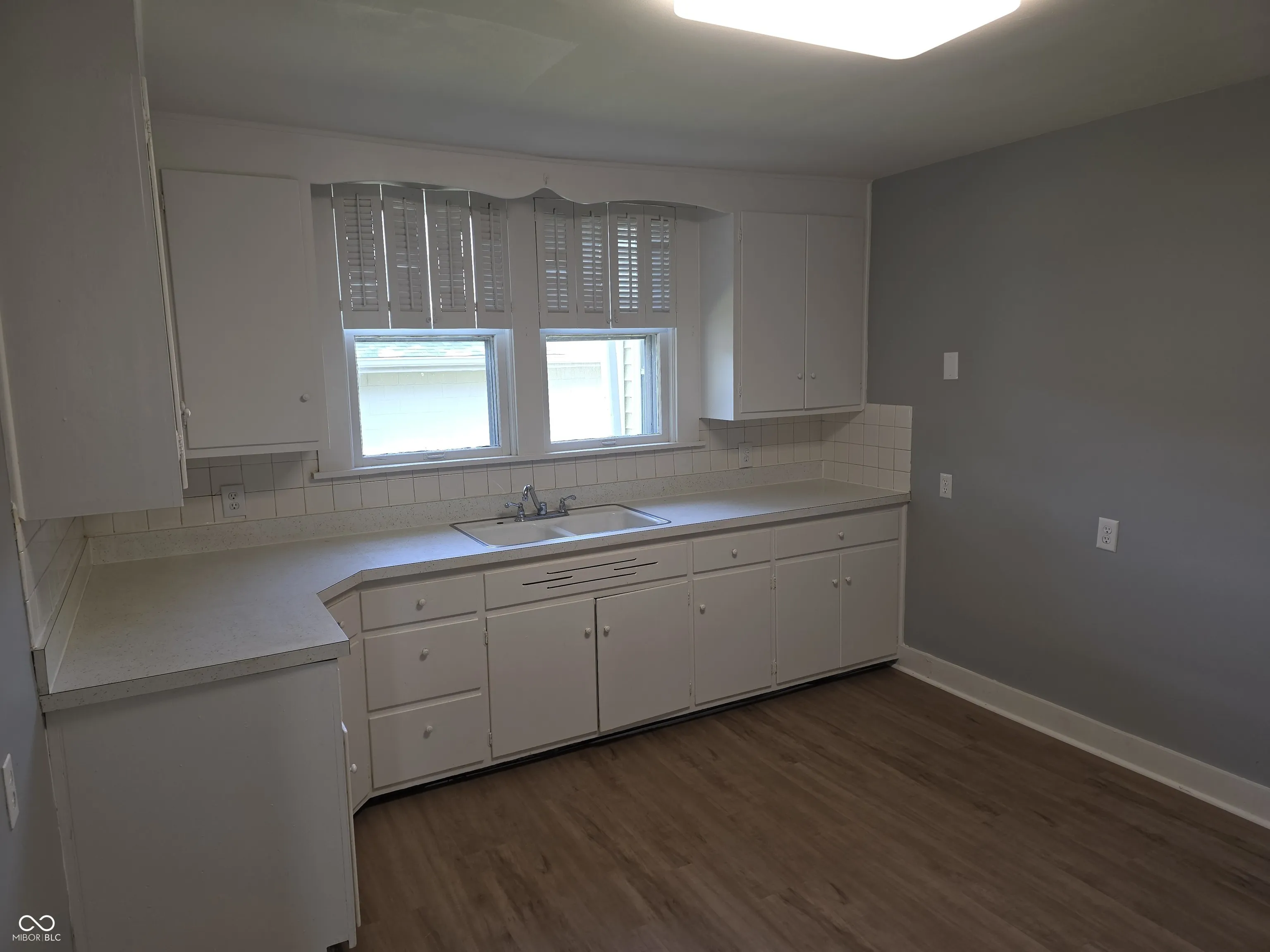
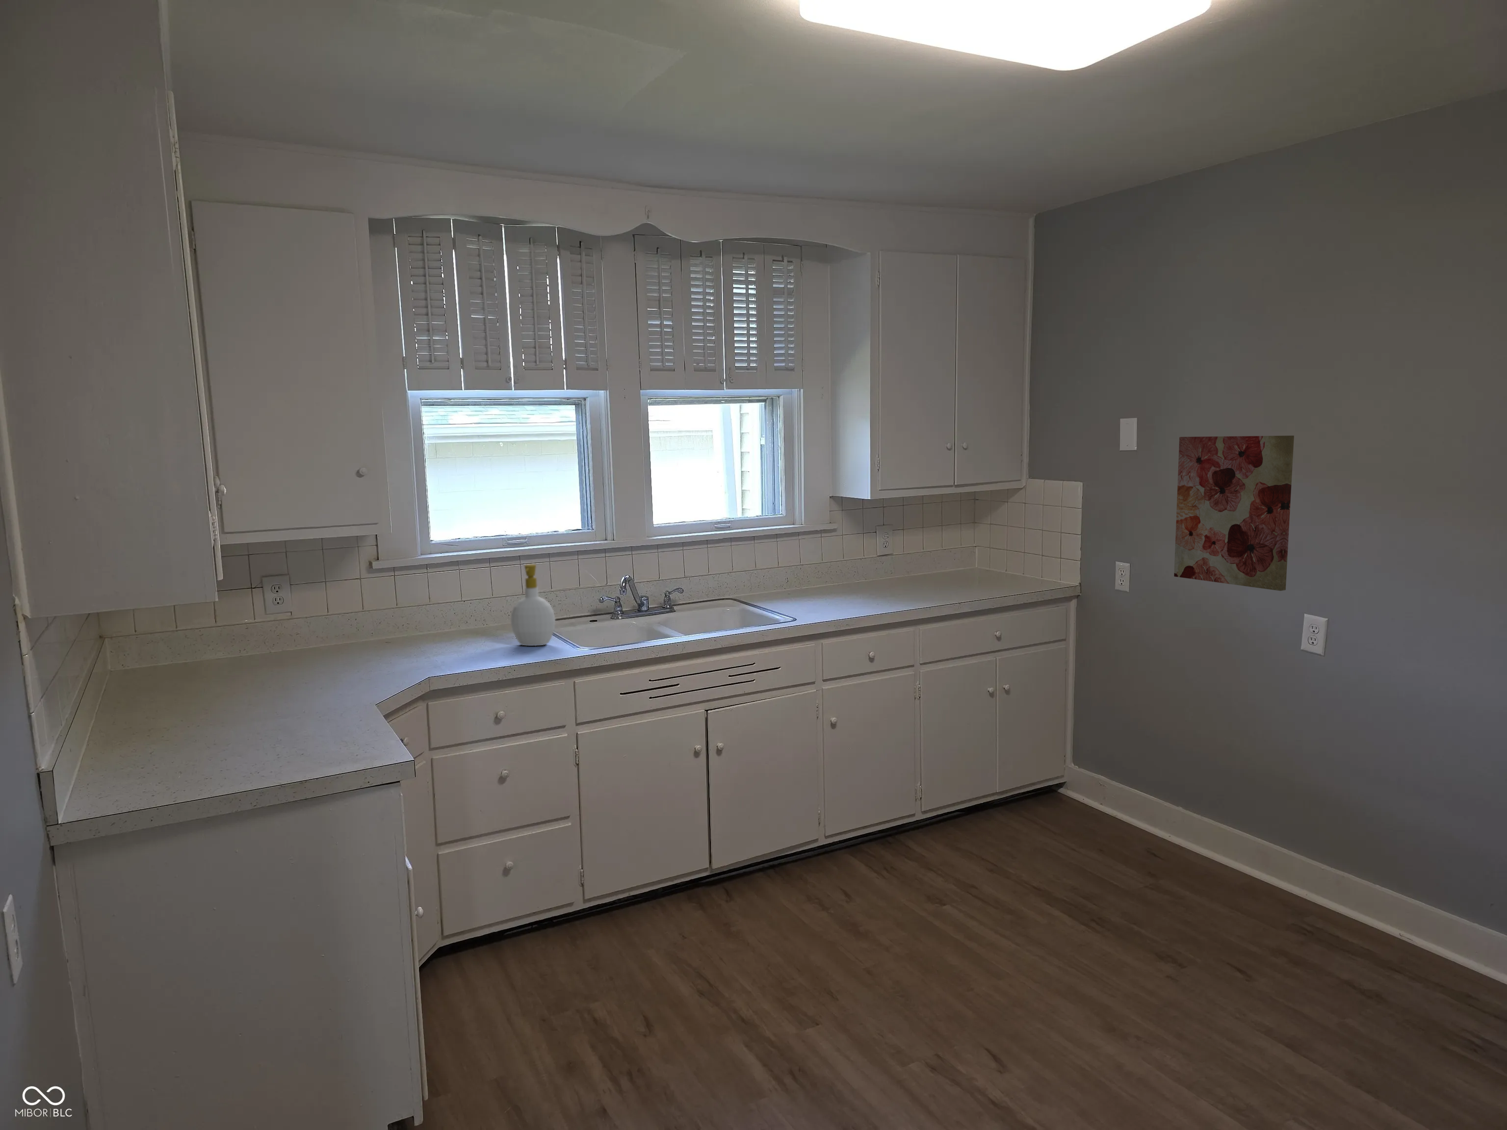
+ soap bottle (532, 604)
+ wall art (1231, 510)
